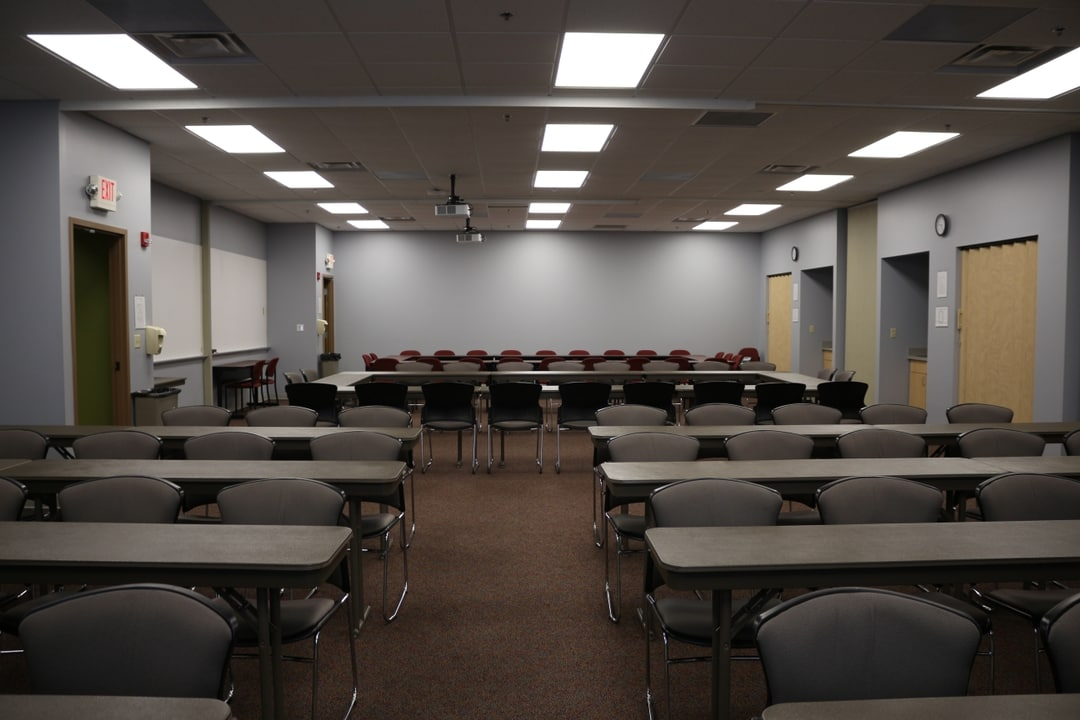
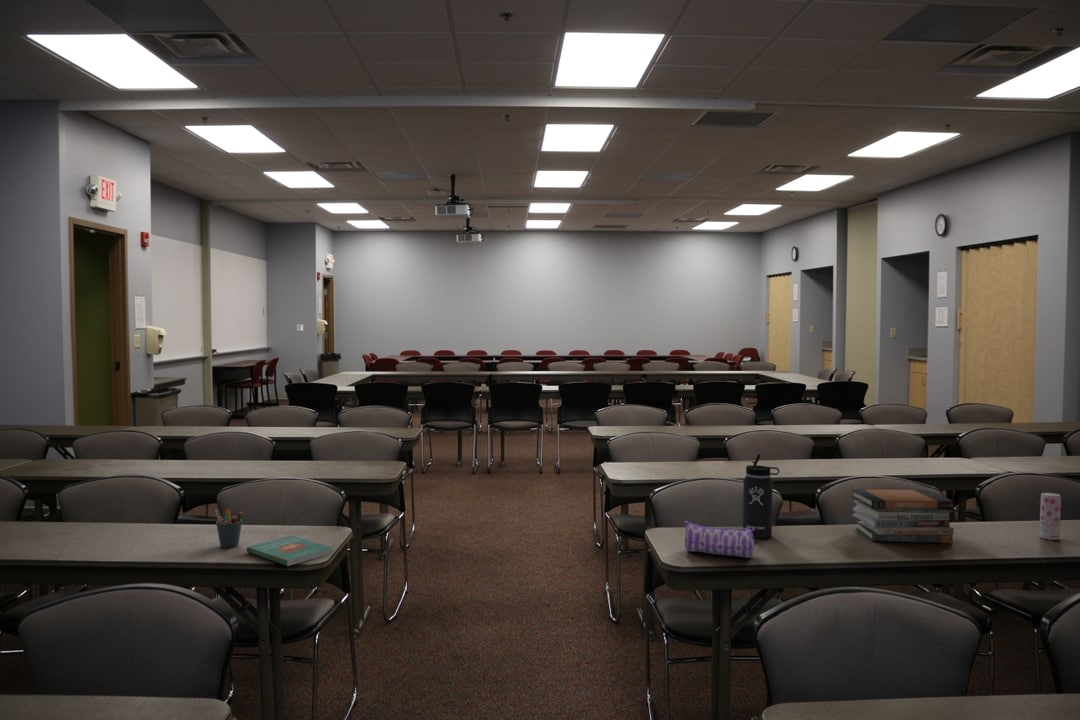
+ pencil case (719, 539)
+ beverage can (1050, 516)
+ book stack (900, 515)
+ thermos bottle (761, 494)
+ pen holder (229, 526)
+ book (289, 550)
